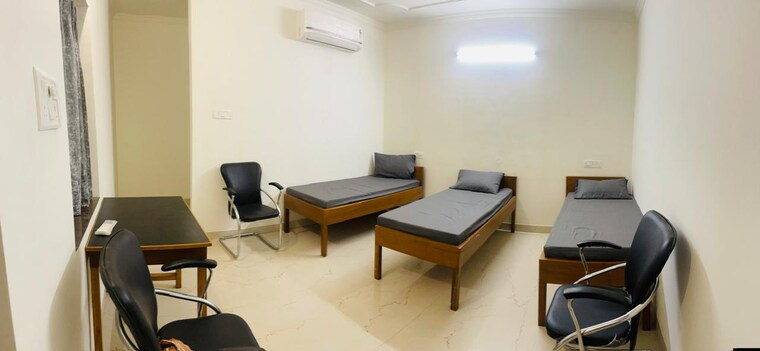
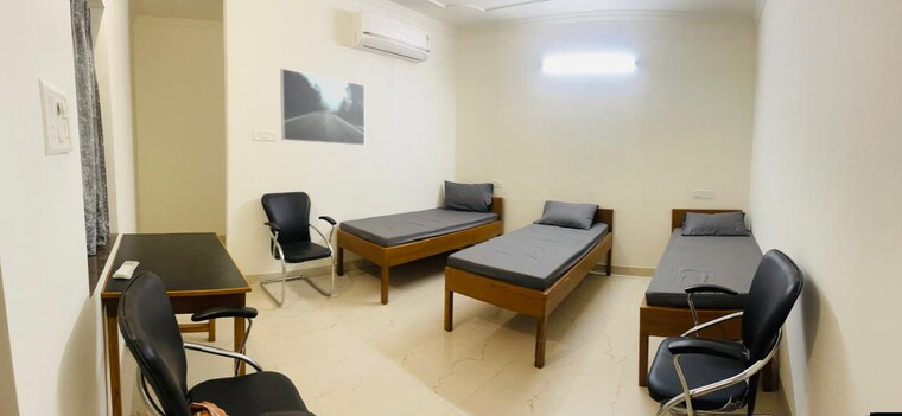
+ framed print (325, 110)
